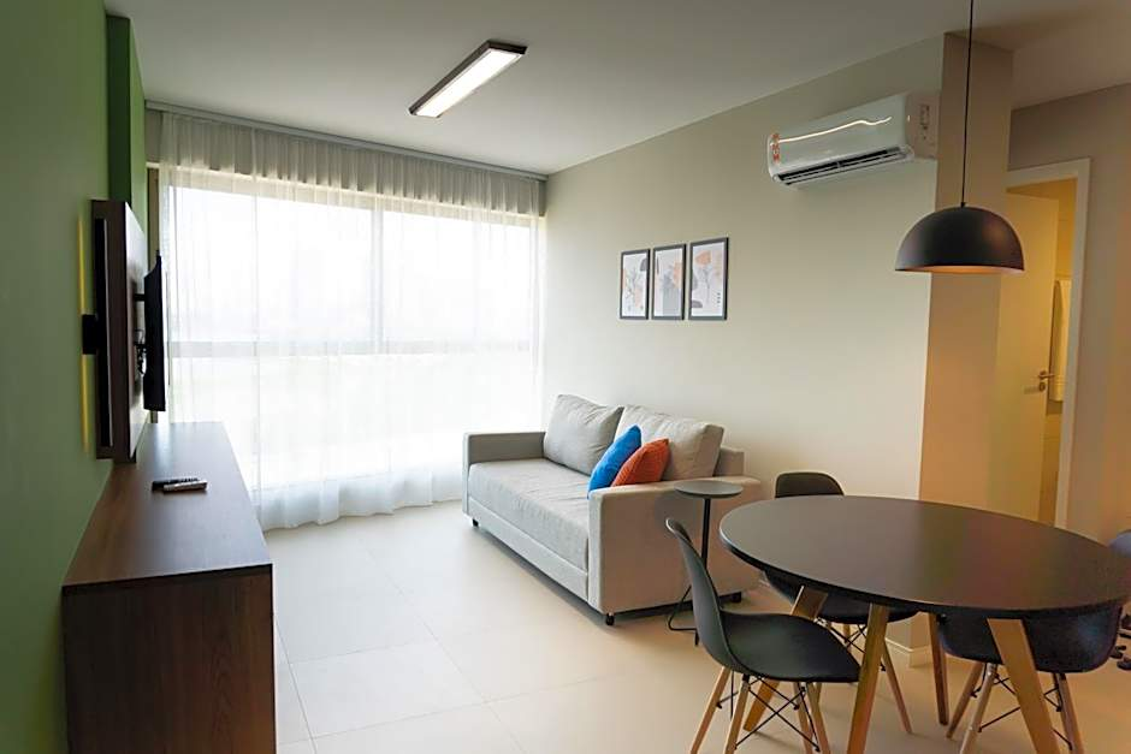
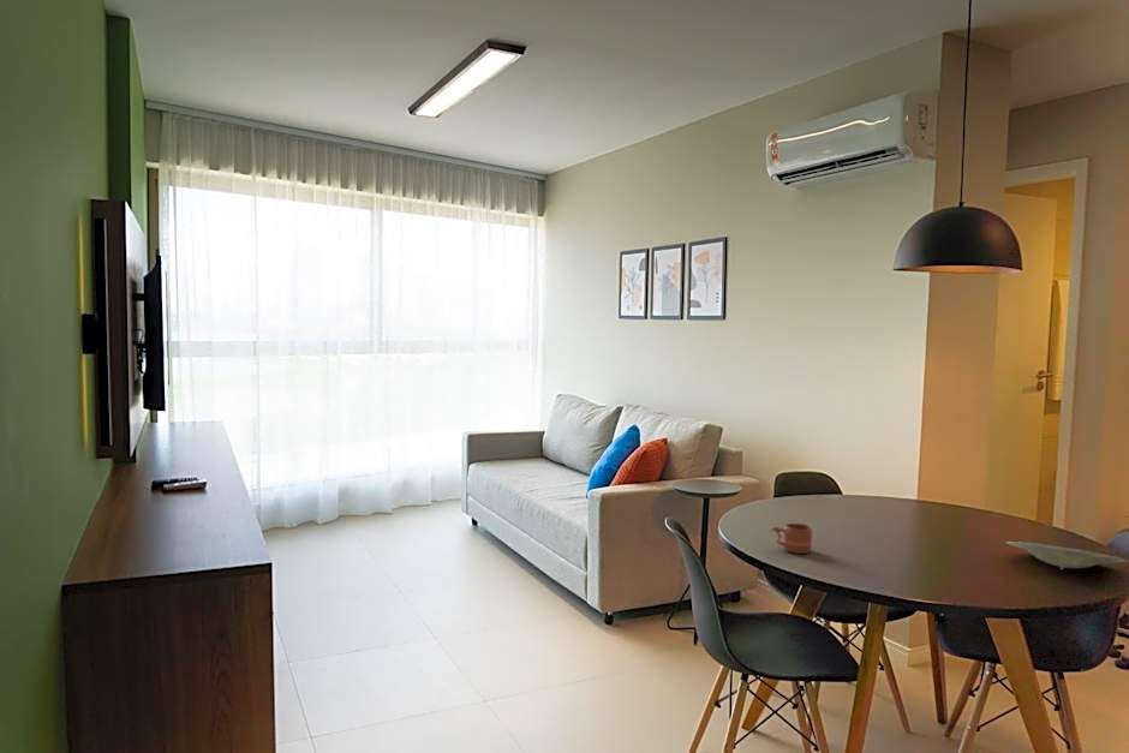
+ plate (1064, 552)
+ mug (789, 537)
